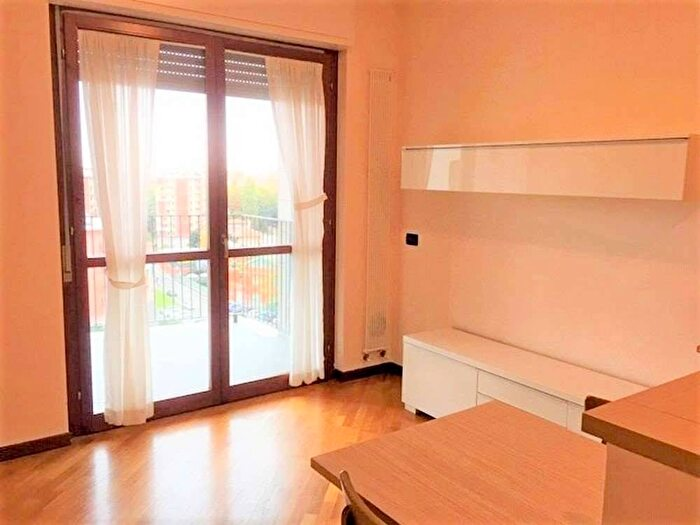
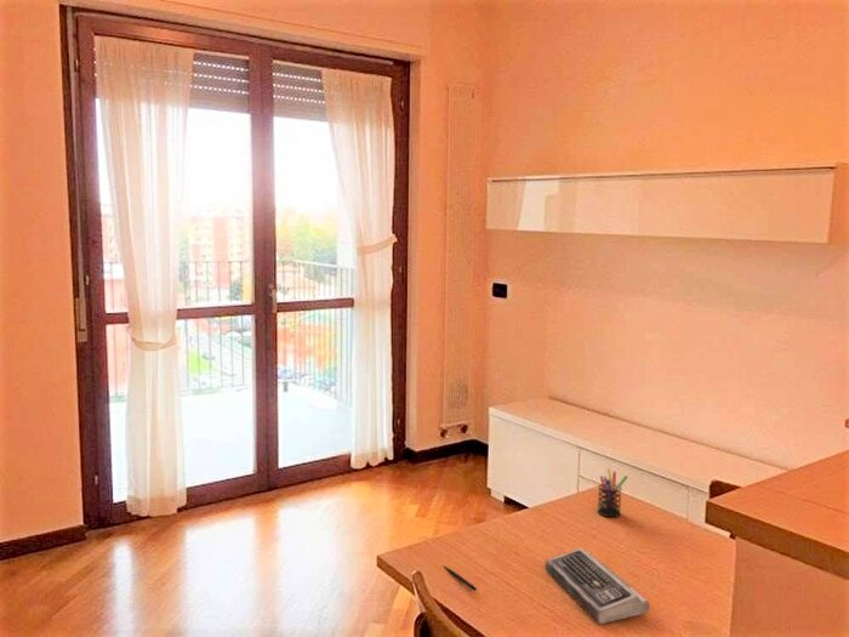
+ pen holder (612, 490)
+ pen (458, 576)
+ keyboard (593, 582)
